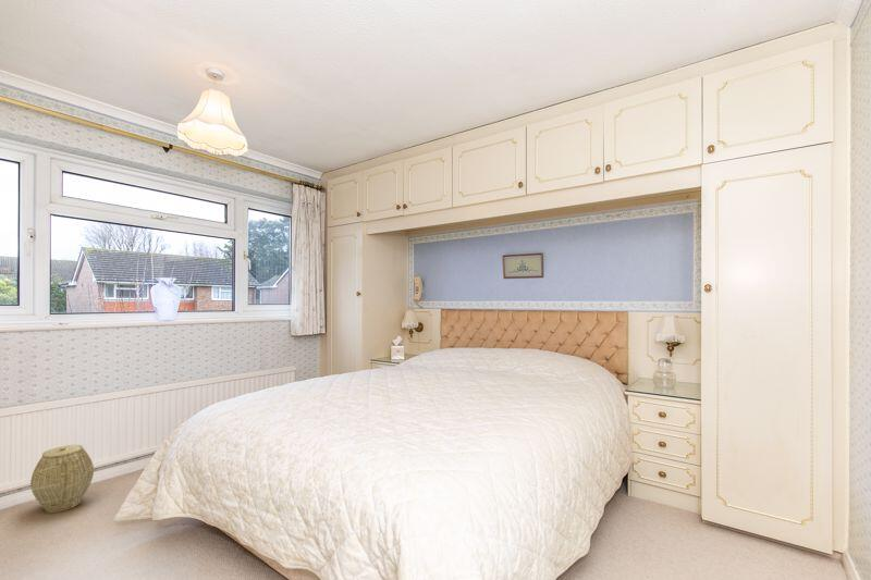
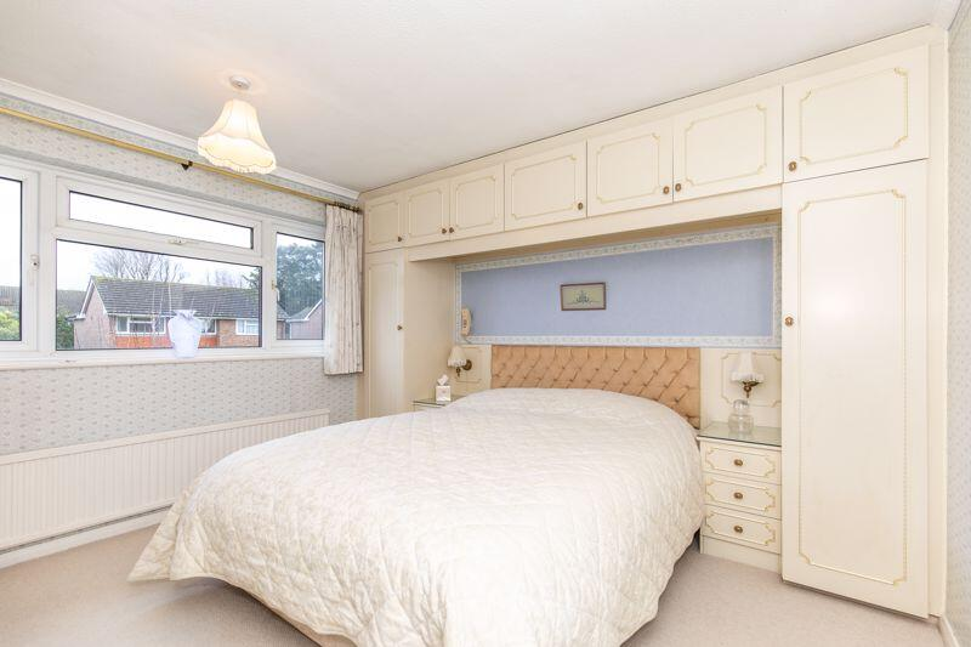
- woven basket (63, 476)
